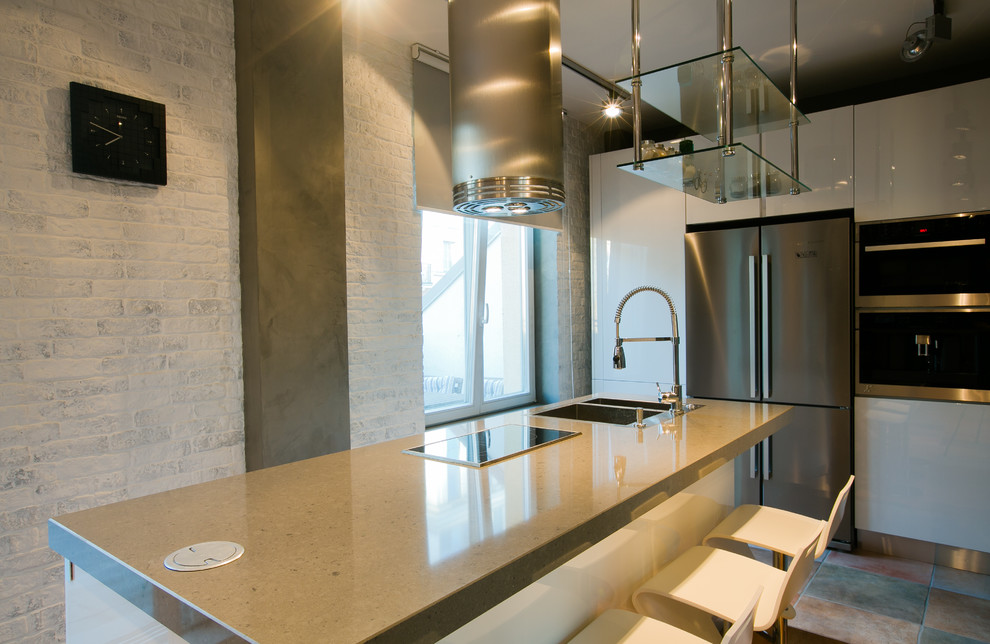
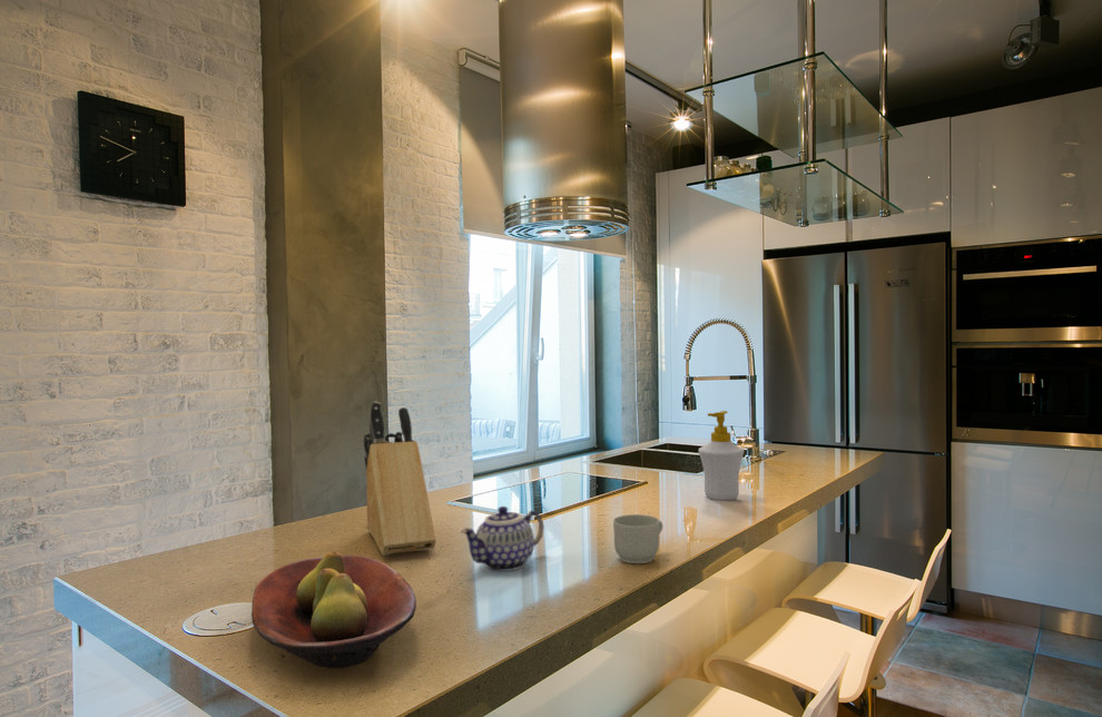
+ mug (641, 538)
+ teapot (503, 536)
+ knife block (394, 470)
+ soap bottle (720, 454)
+ fruit bowl (332, 597)
